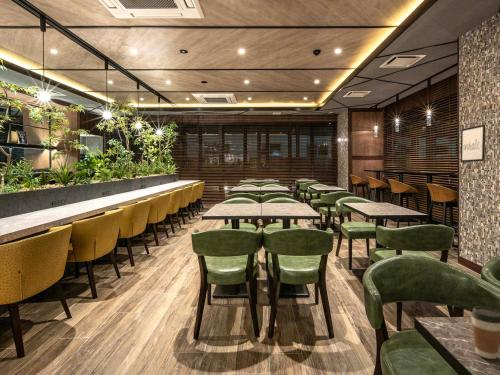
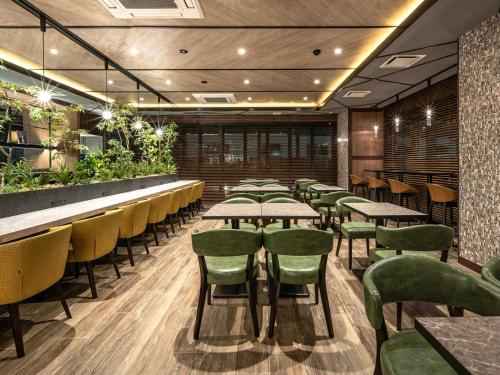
- coffee cup (487, 332)
- wall art (472, 144)
